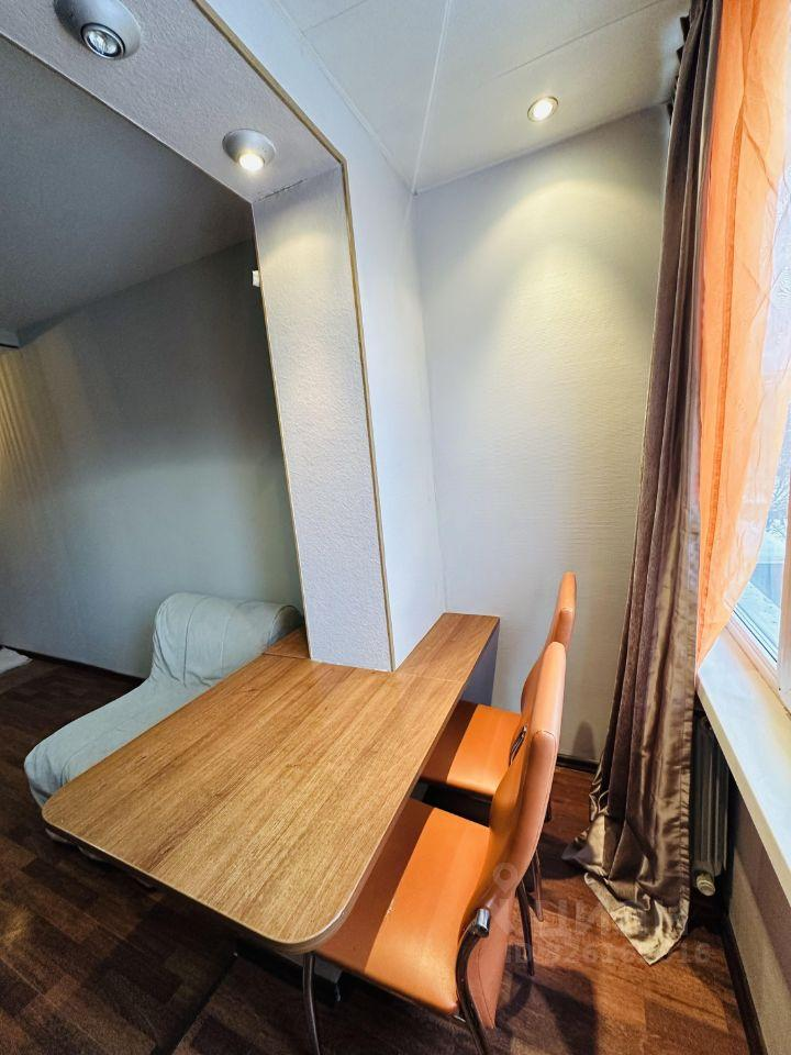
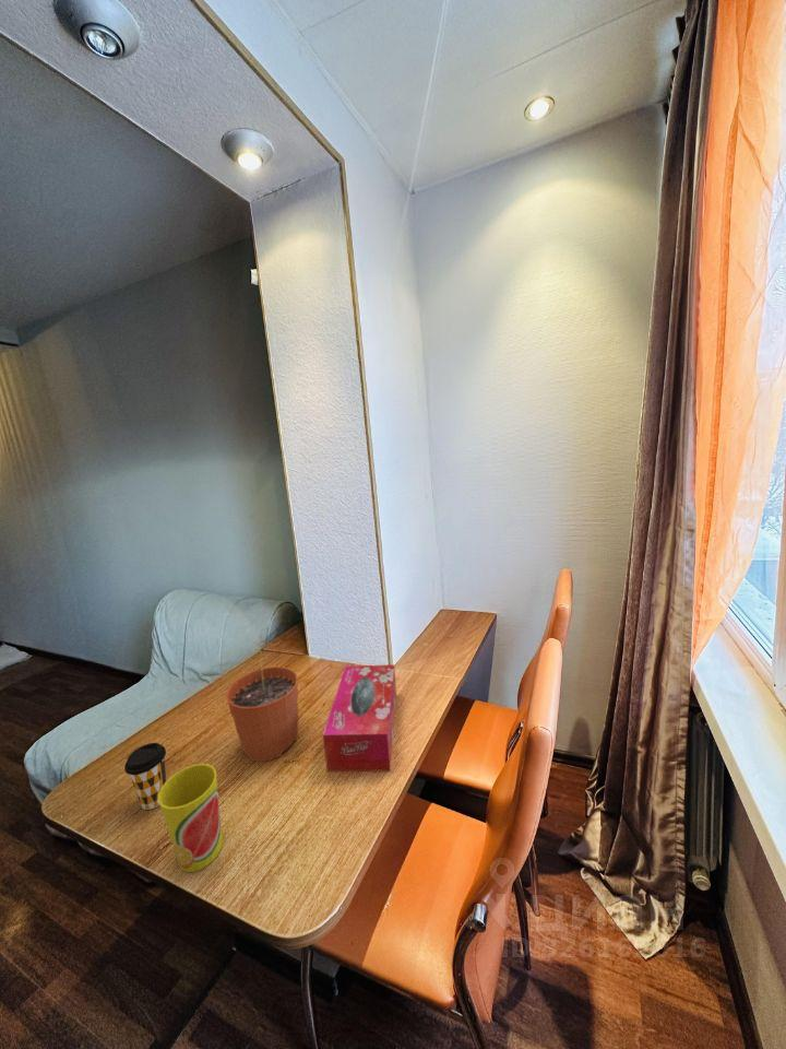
+ coffee cup (150, 776)
+ plant pot (264, 699)
+ cup (194, 817)
+ tissue box (365, 711)
